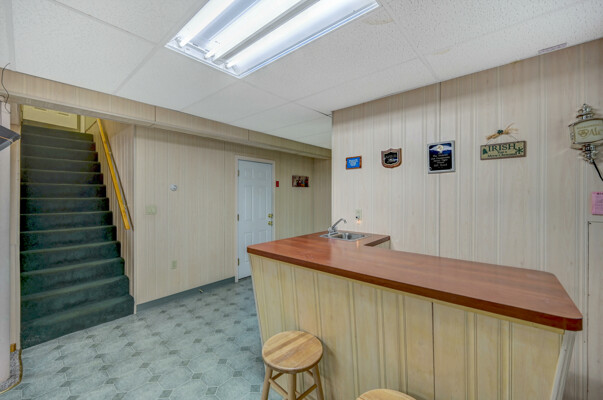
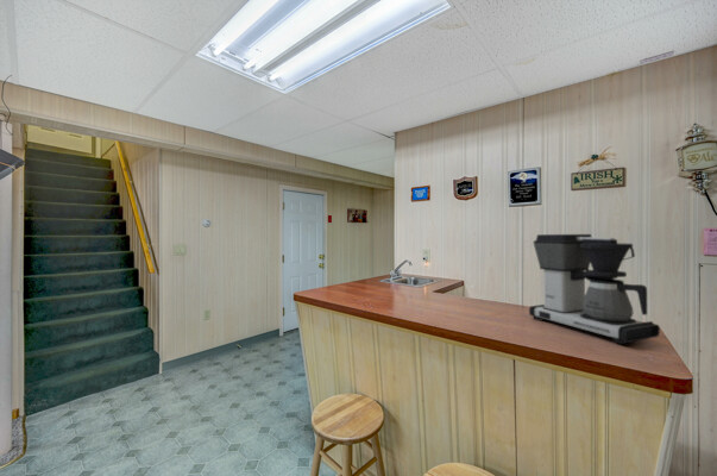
+ coffee maker (589, 280)
